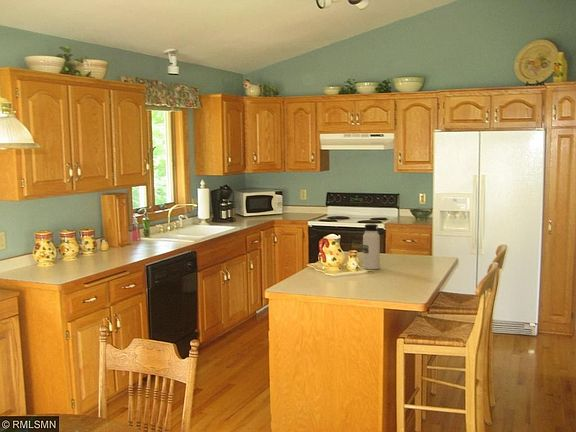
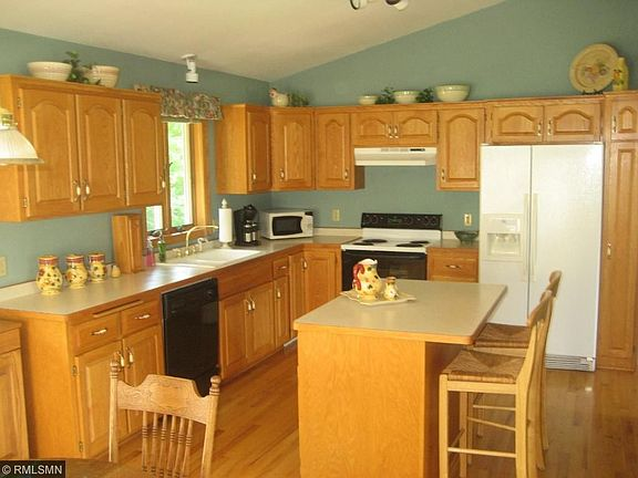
- water bottle (371, 246)
